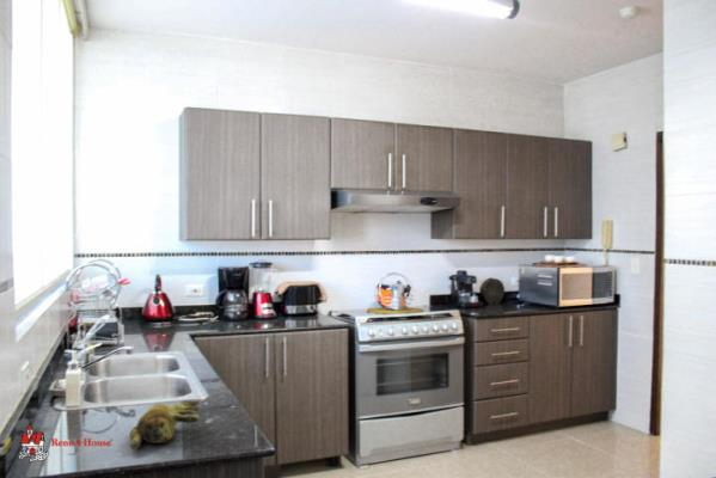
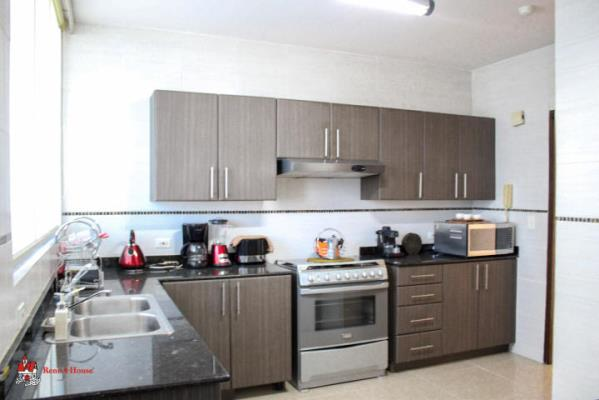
- banana bunch (166, 423)
